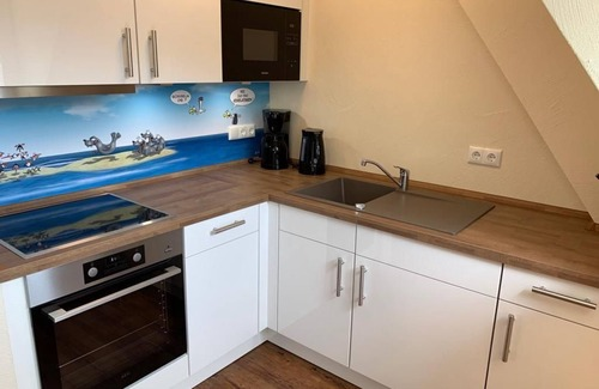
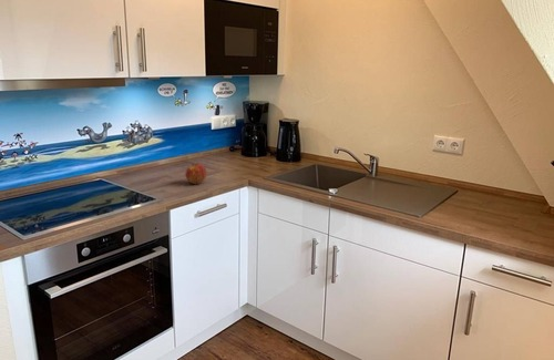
+ apple (196, 173)
